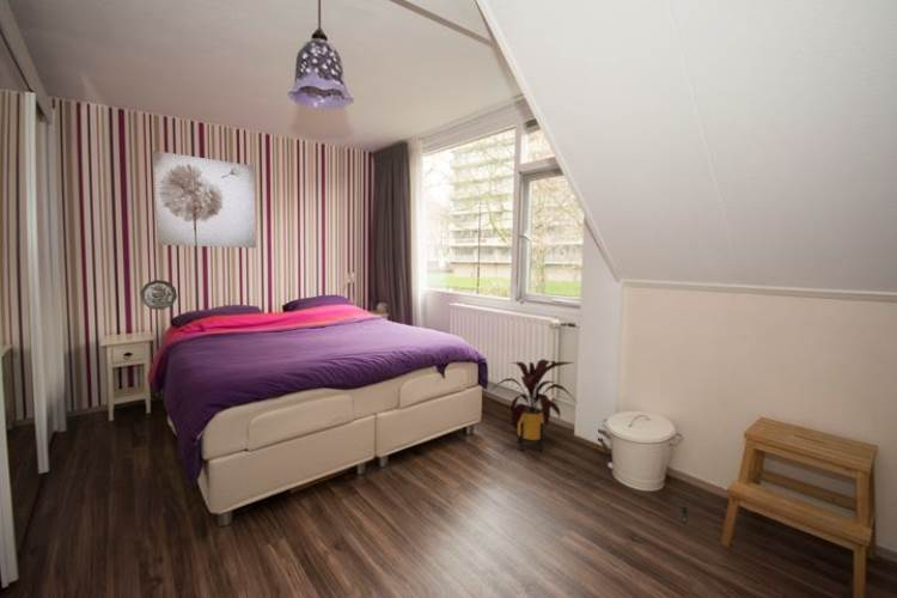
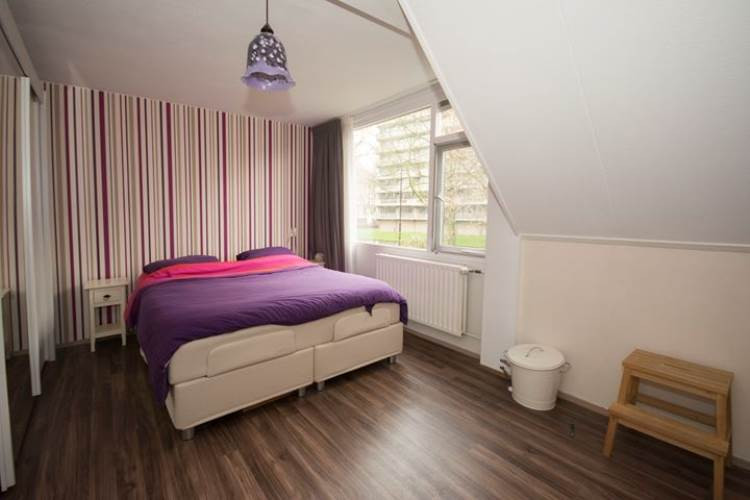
- house plant (532, 402)
- wall art (208, 202)
- decorative plate (158, 294)
